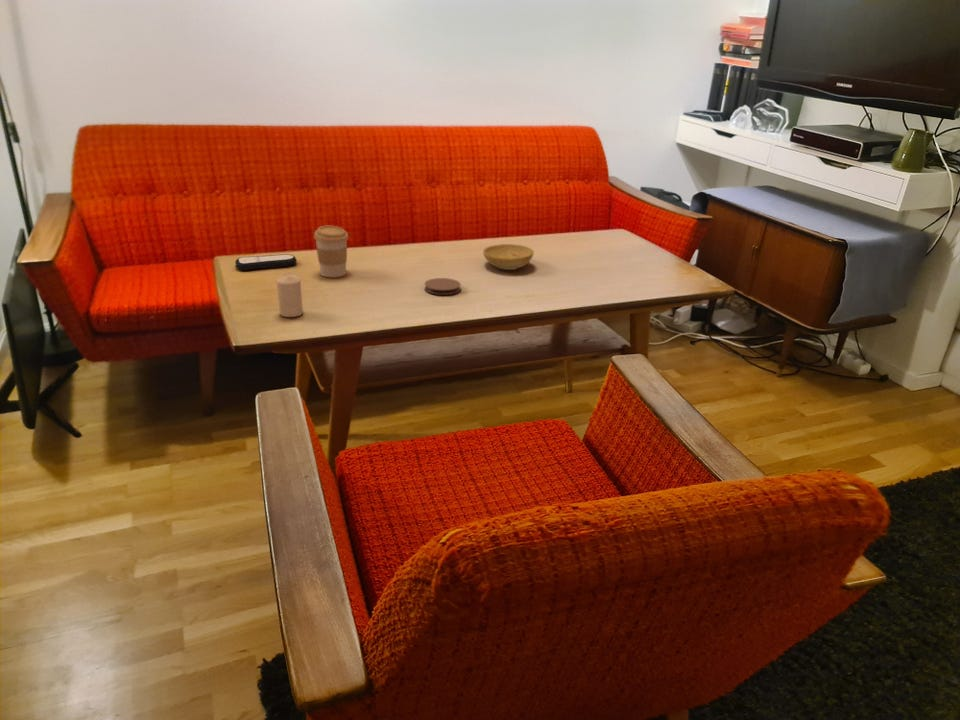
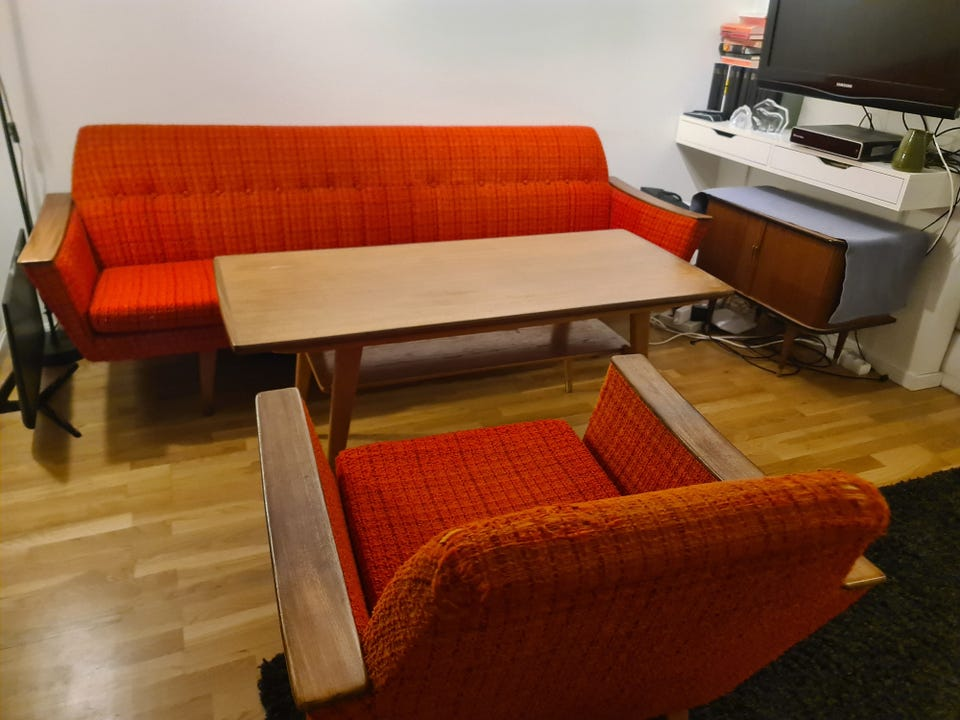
- bowl (507, 258)
- remote control (266, 261)
- candle (289, 294)
- coaster (442, 286)
- coffee cup (332, 251)
